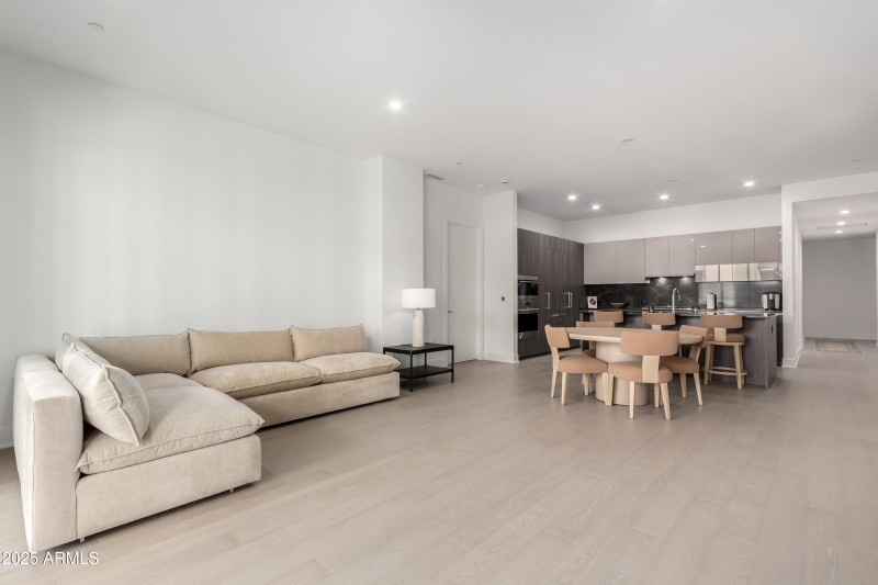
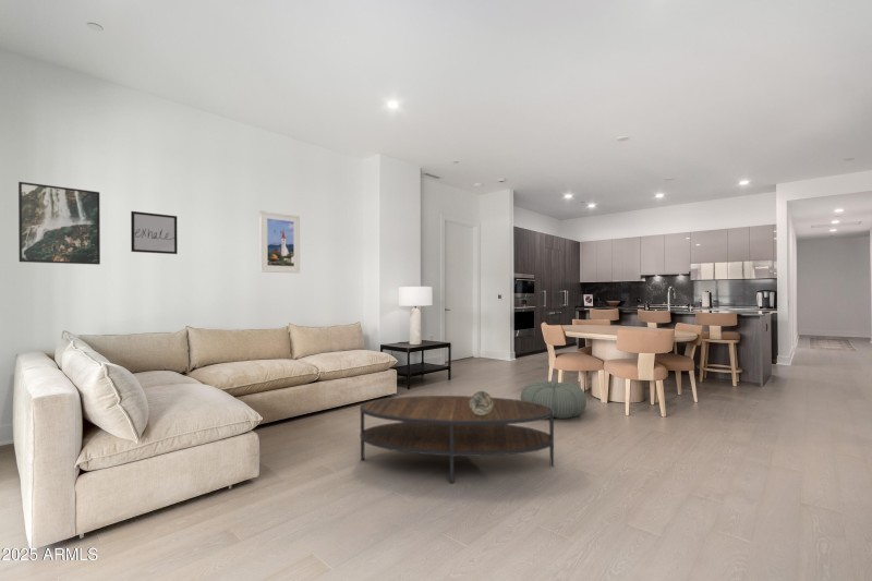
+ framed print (280, 242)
+ pouf (553, 398)
+ decorative bowl (481, 401)
+ coffee table (455, 434)
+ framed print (61, 225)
+ wall art (155, 233)
